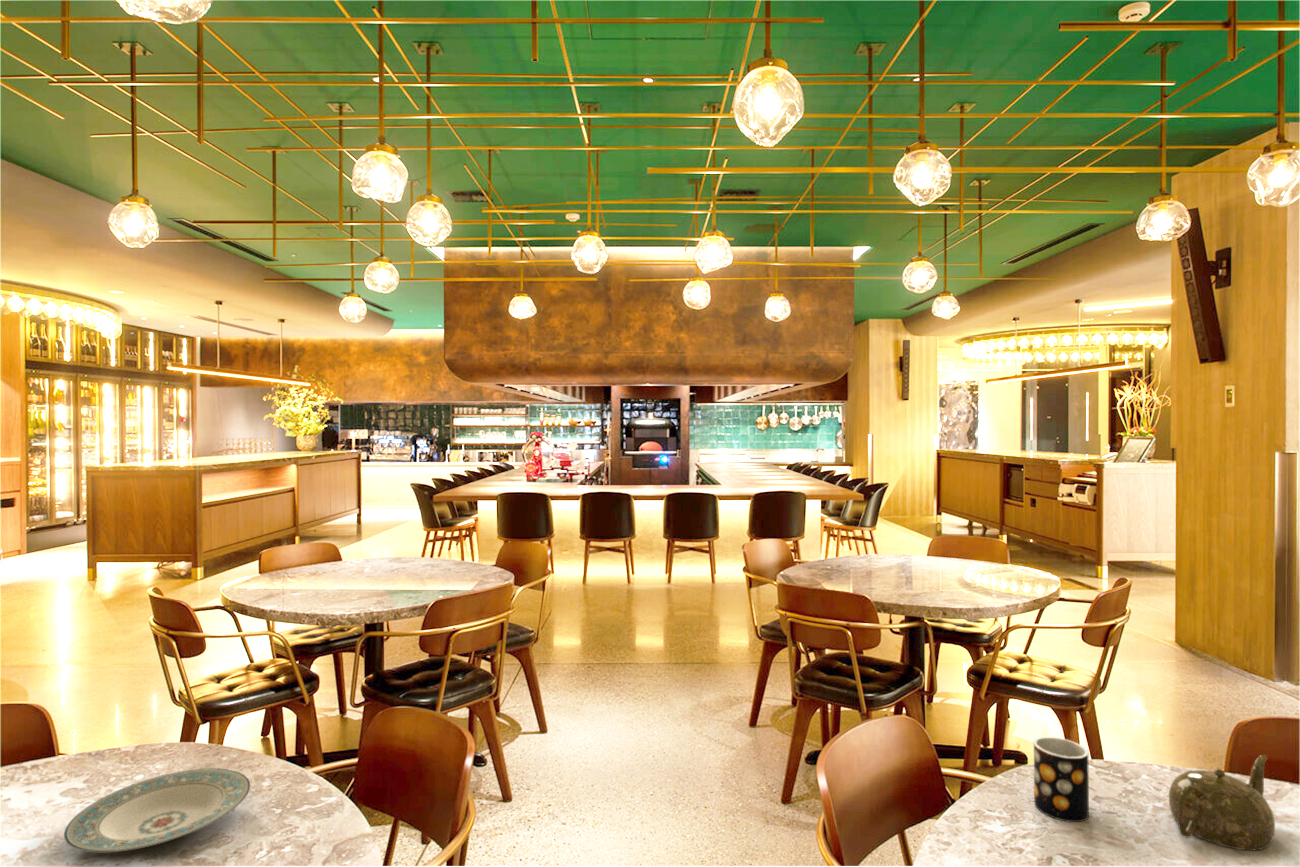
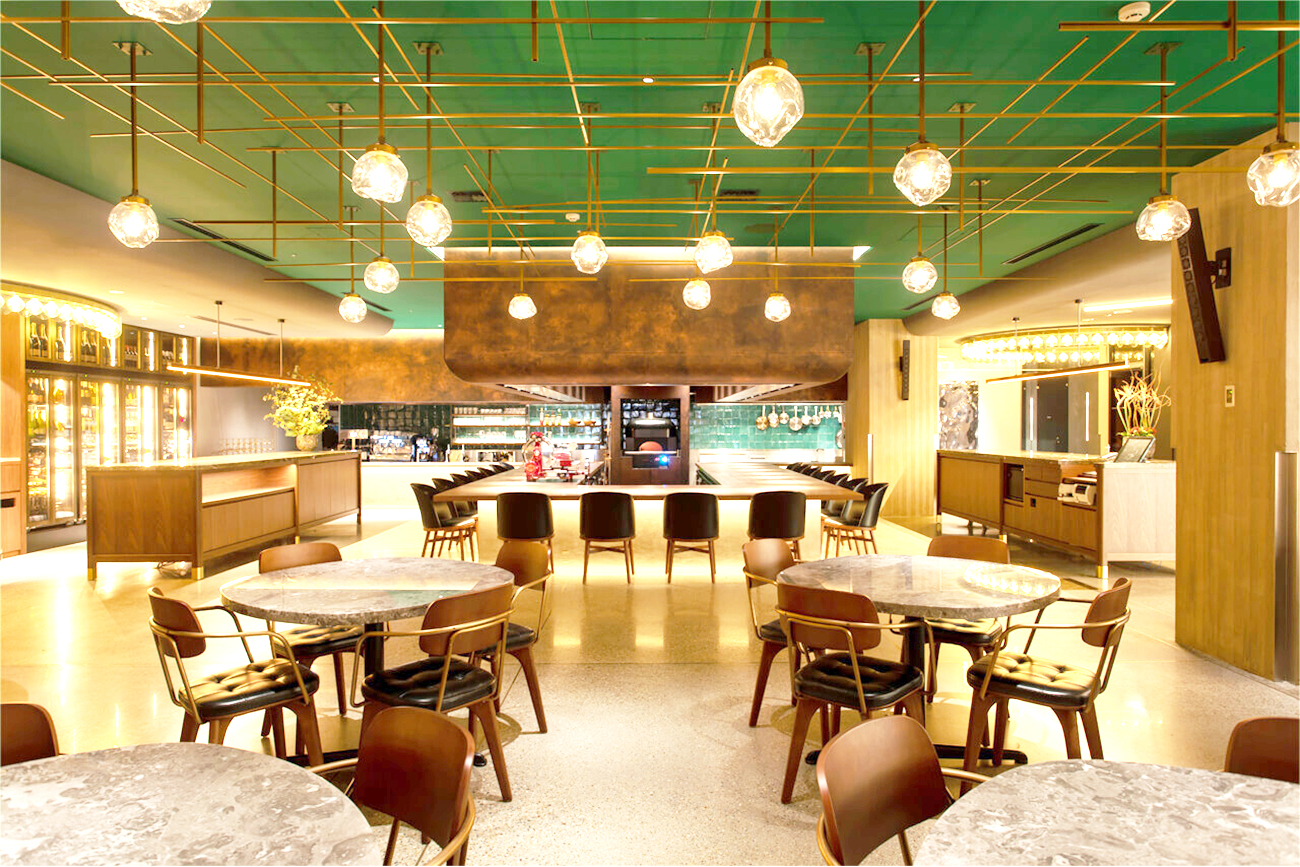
- teapot (1224, 797)
- plate (163, 814)
- mug (1055, 773)
